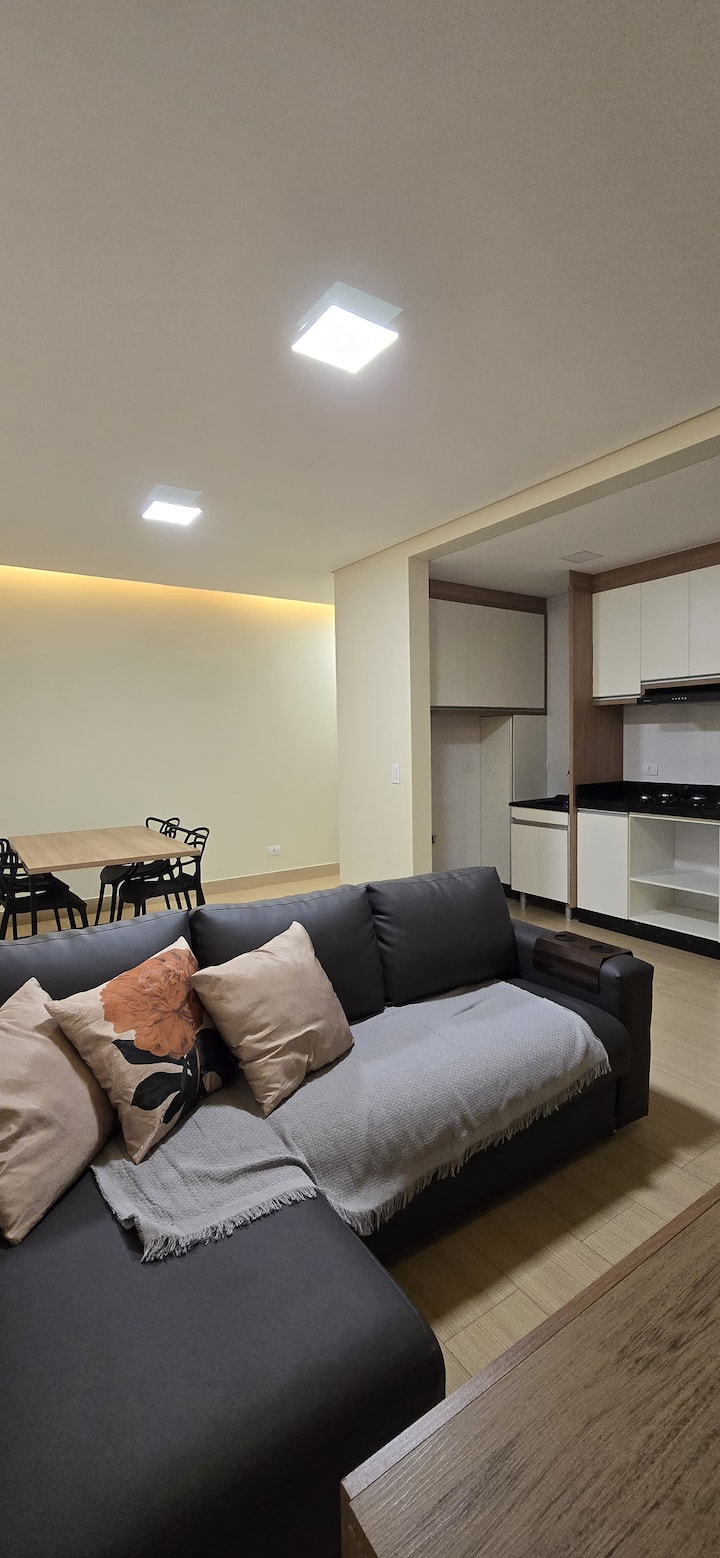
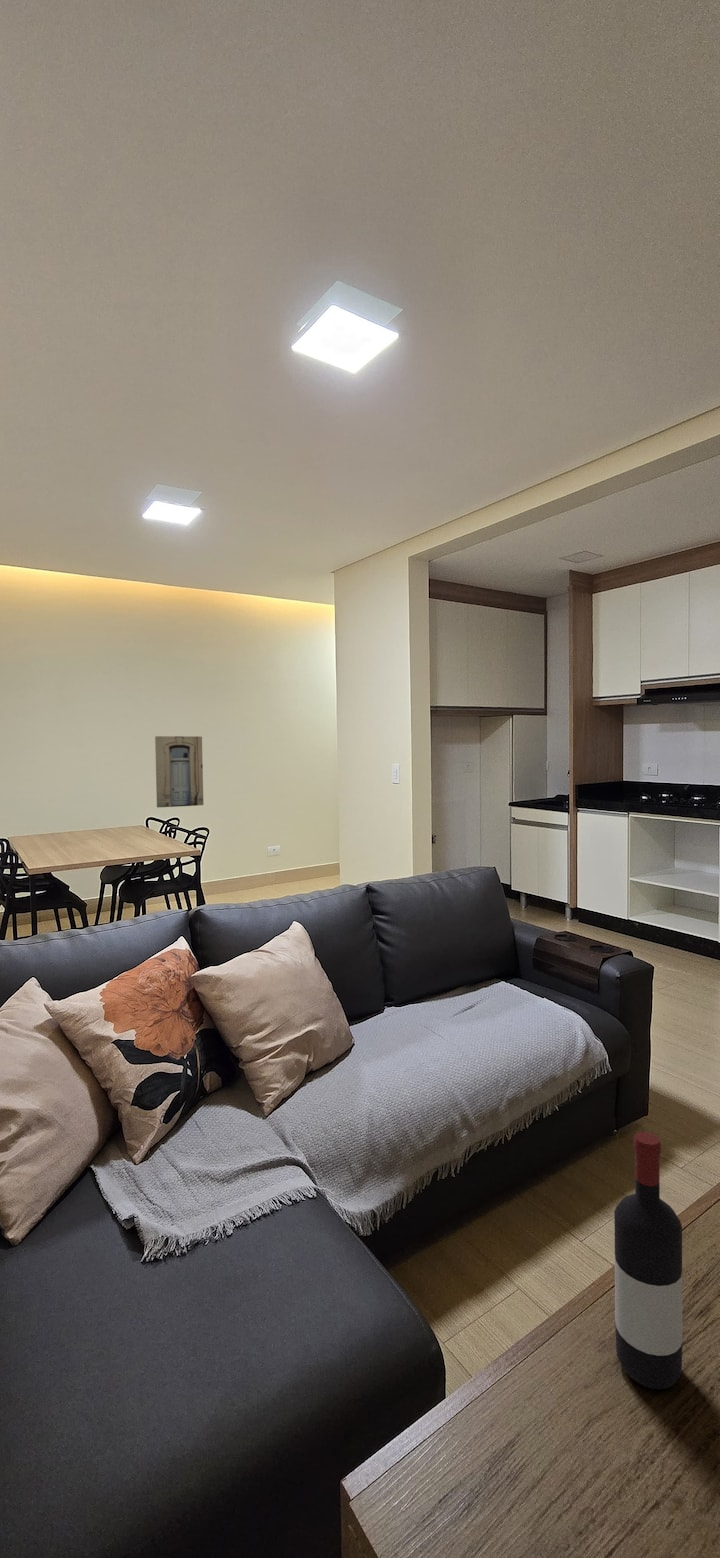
+ wall art (179, 771)
+ wine bottle (647, 1253)
